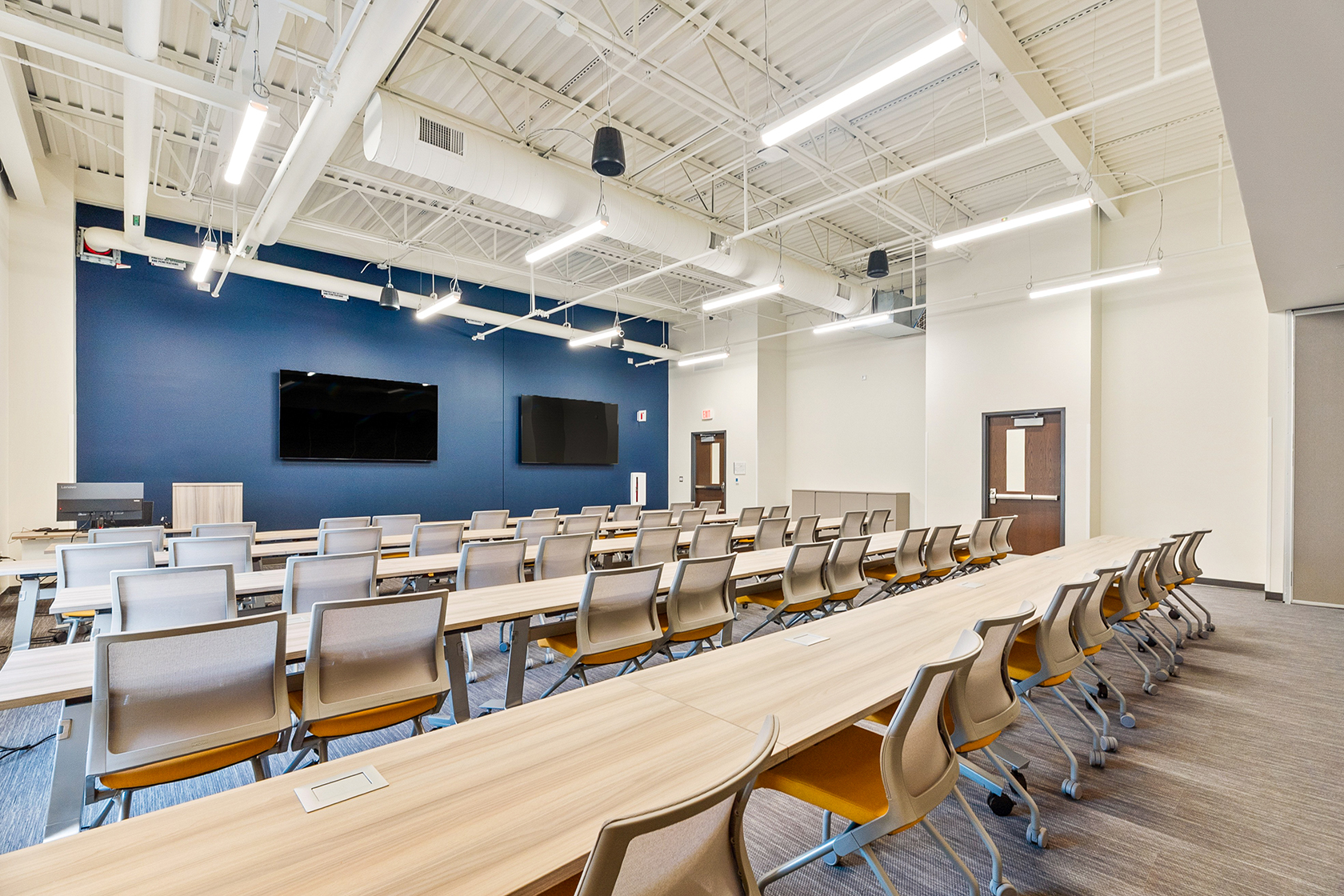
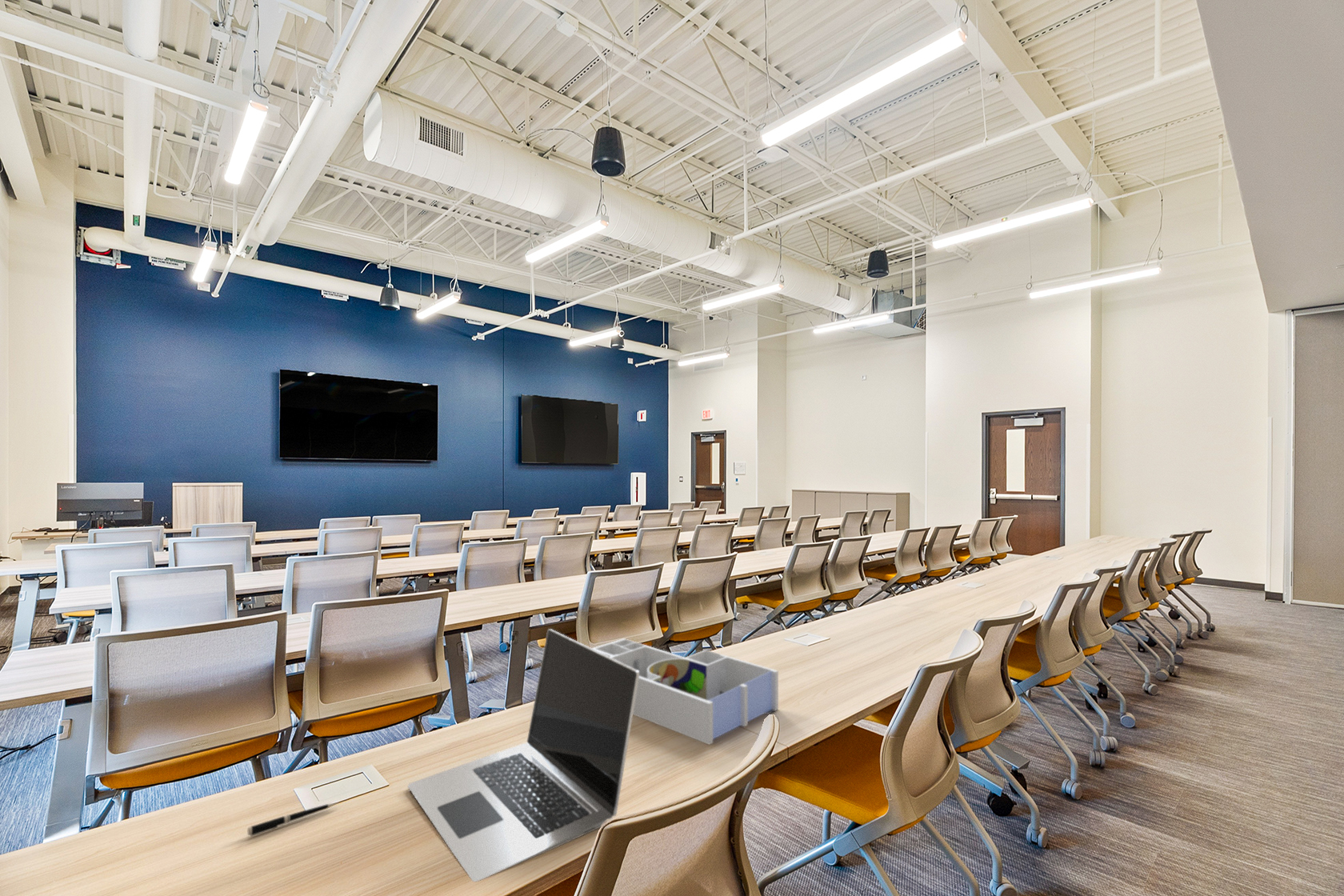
+ pen (295, 815)
+ desk organizer (671, 680)
+ laptop (528, 734)
